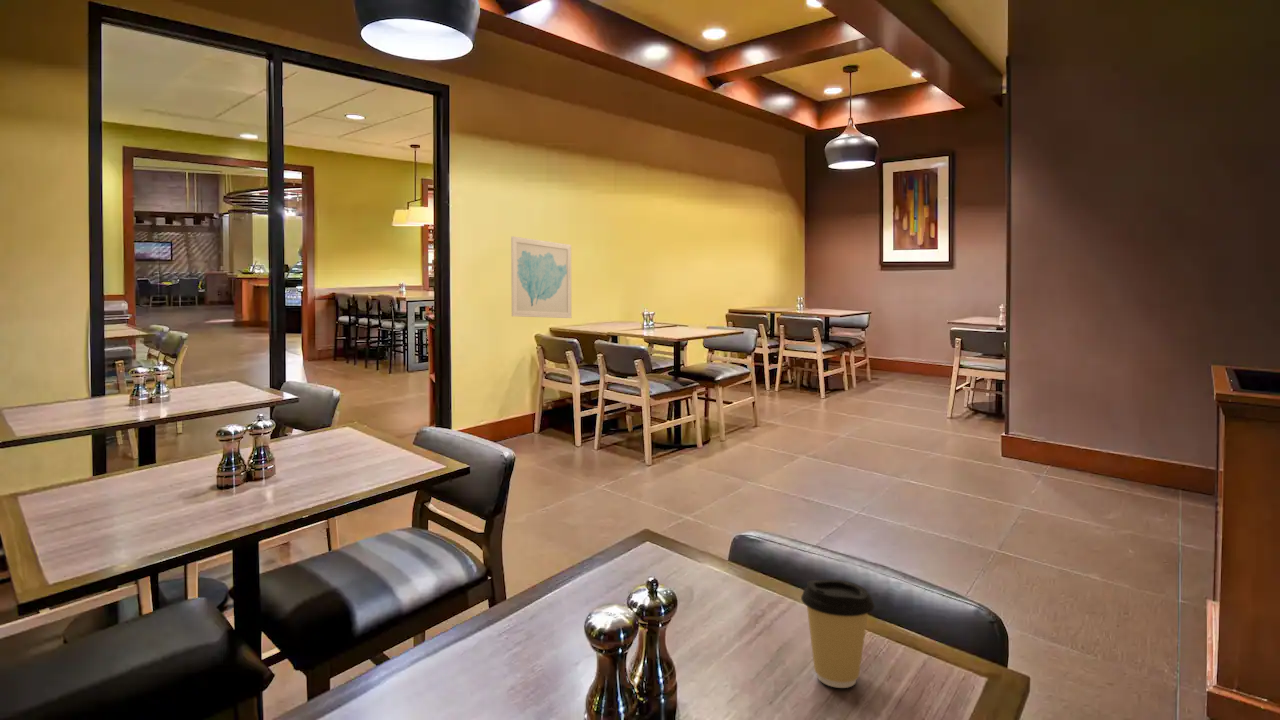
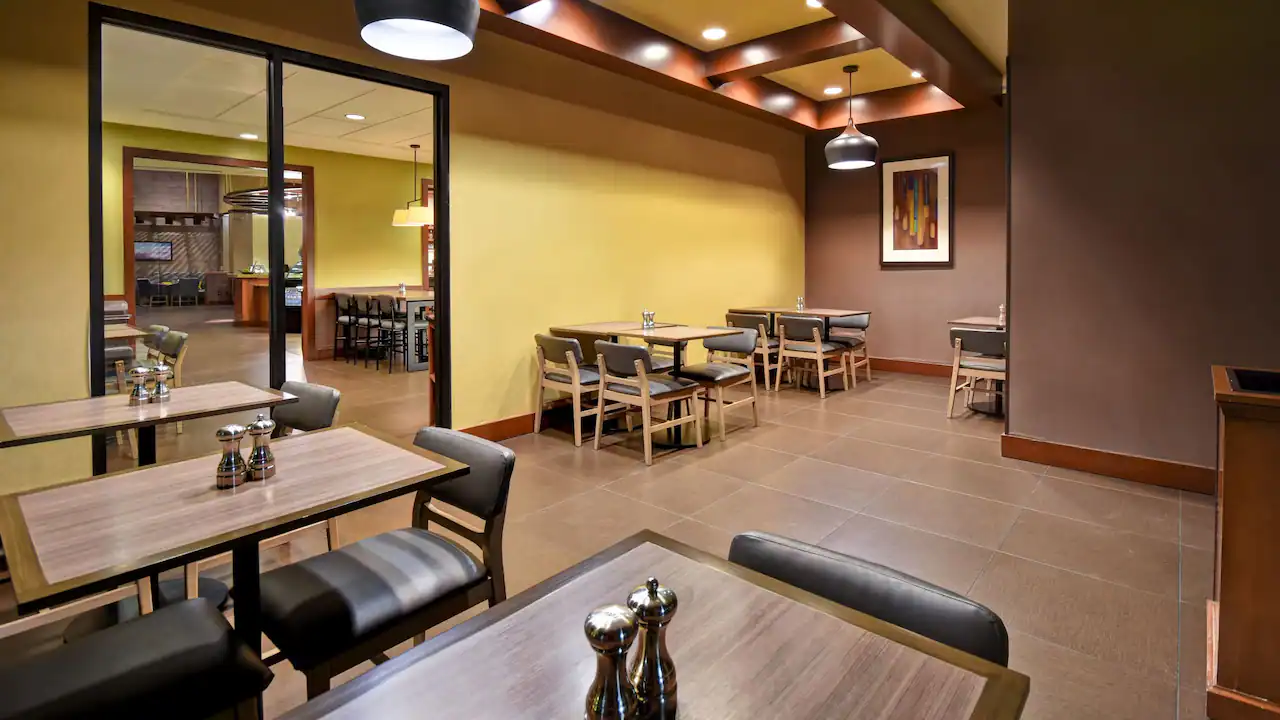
- wall art (542, 279)
- coffee cup (836, 632)
